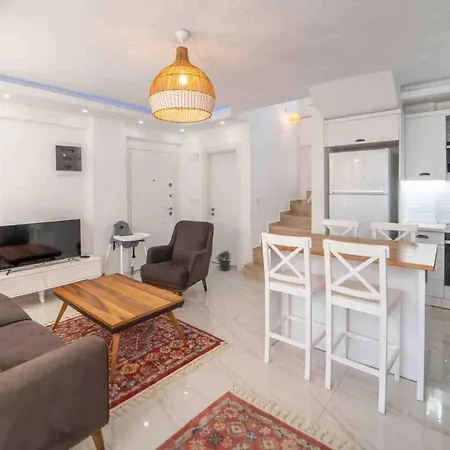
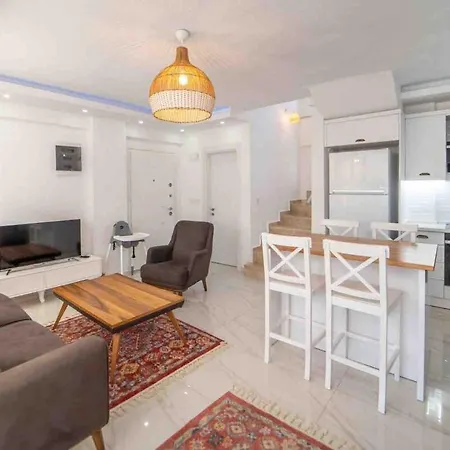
- potted plant (225, 260)
